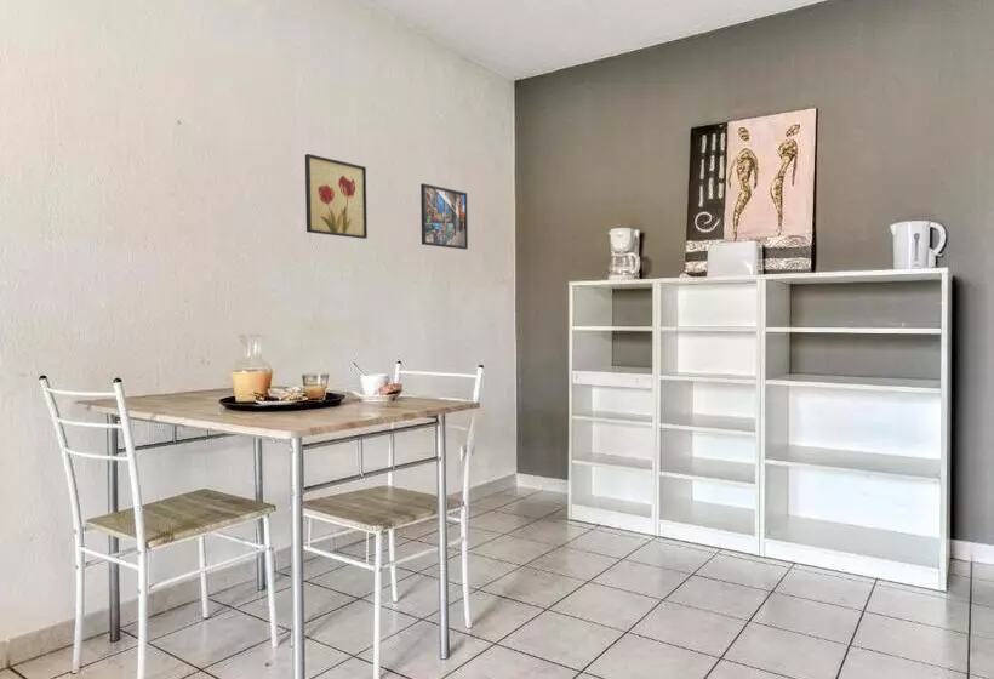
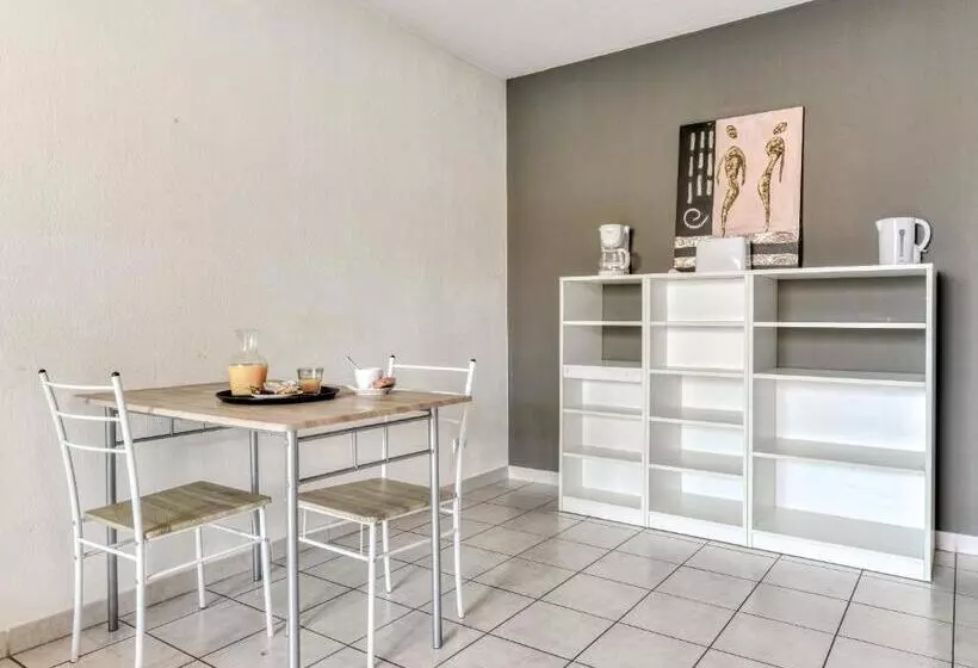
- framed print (445, 217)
- wall art (336, 198)
